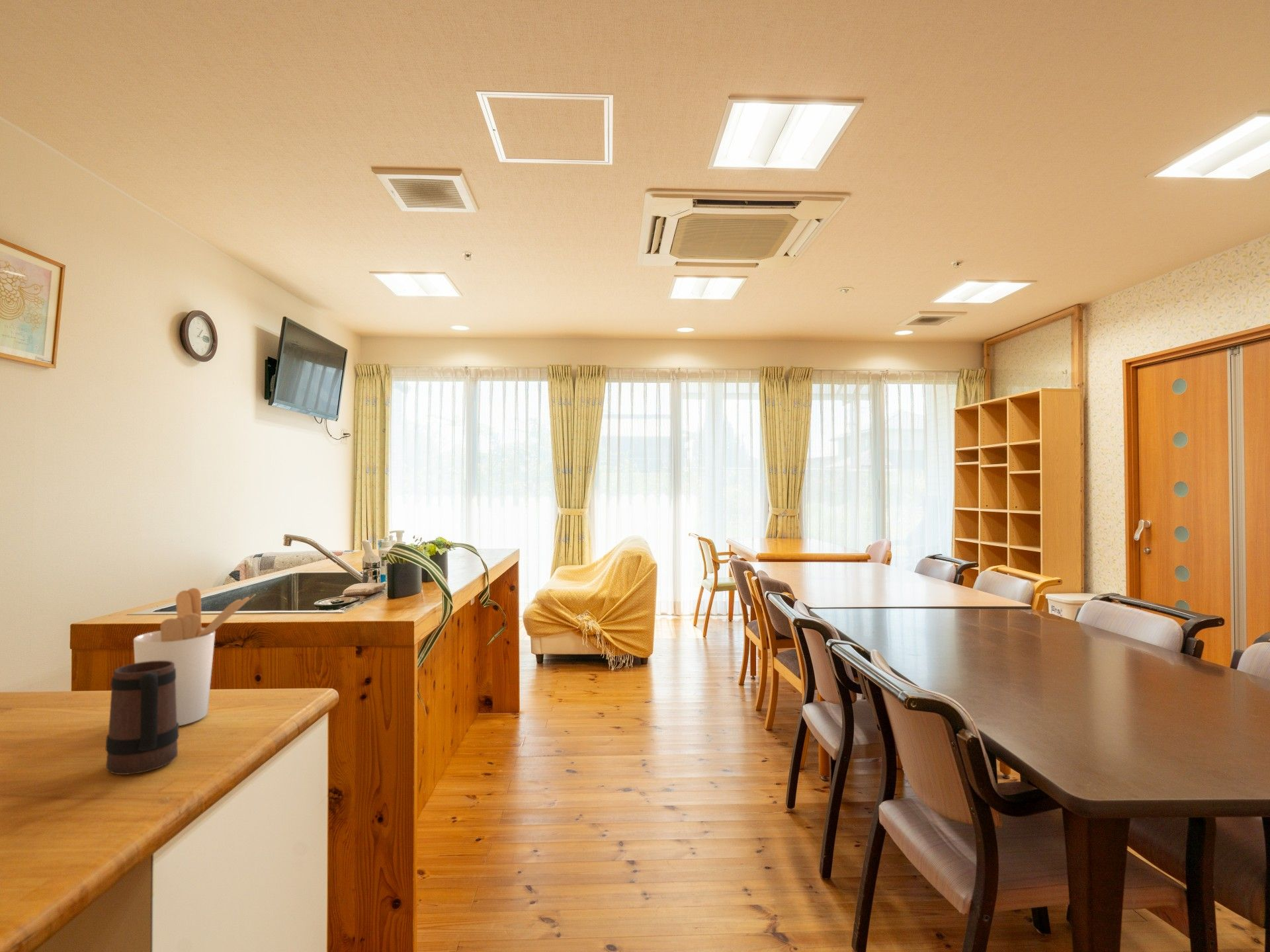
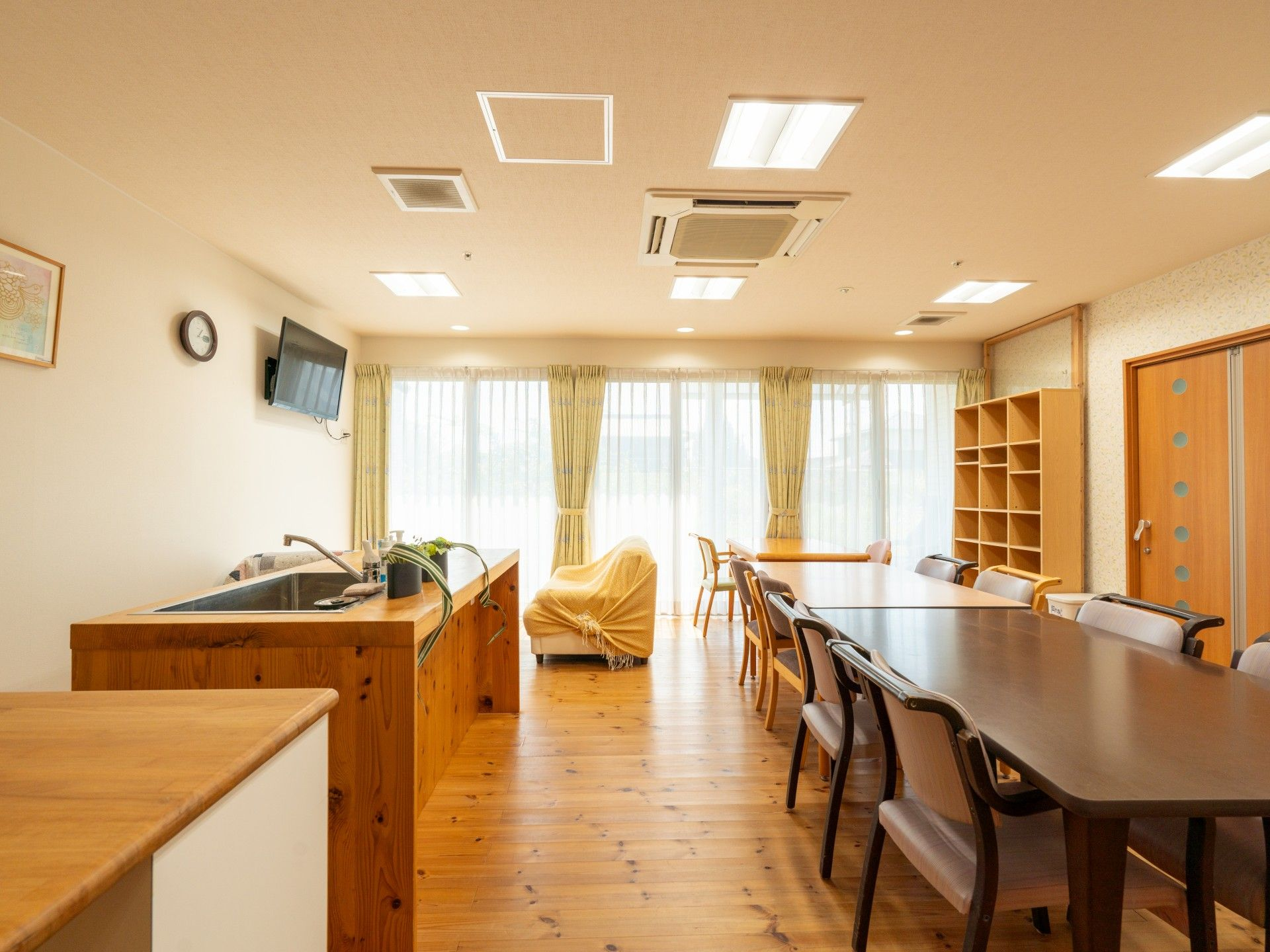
- utensil holder (196, 654)
- mug (144, 717)
